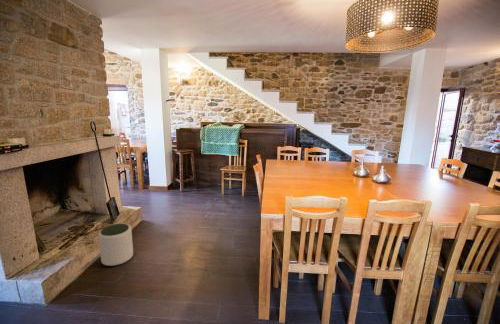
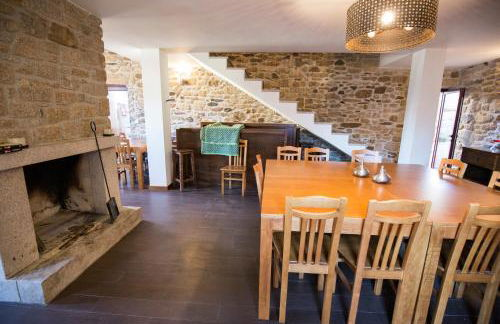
- plant pot (116, 243)
